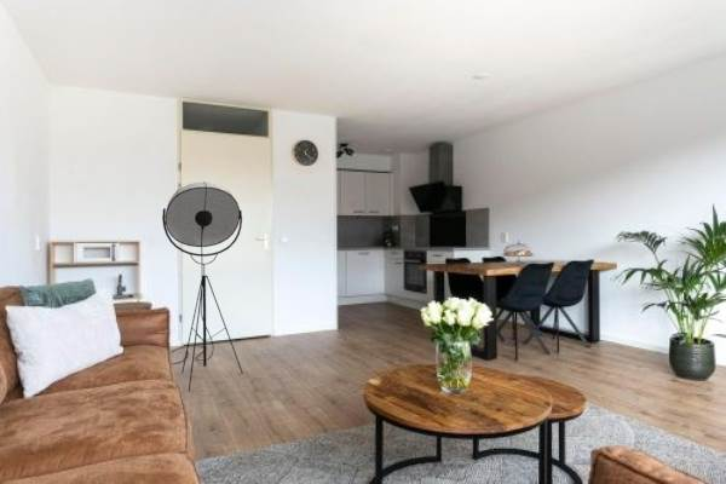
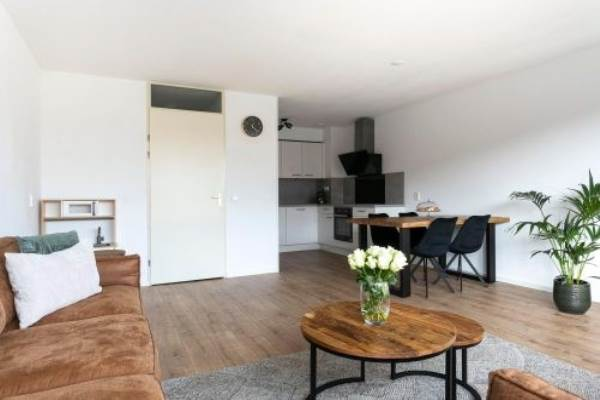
- floor lamp (201, 280)
